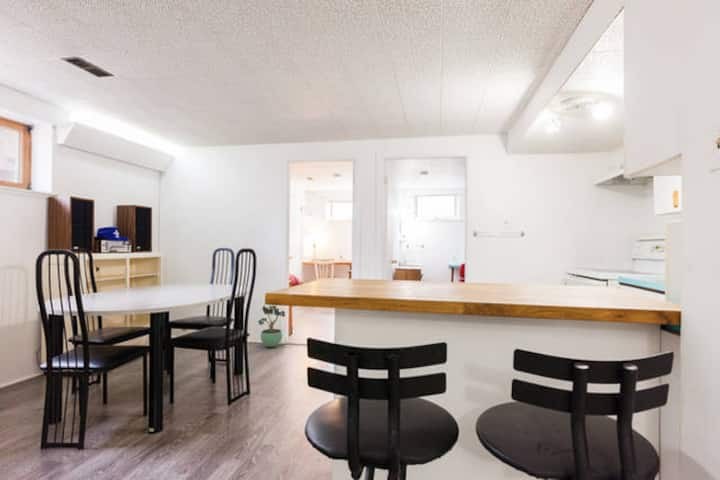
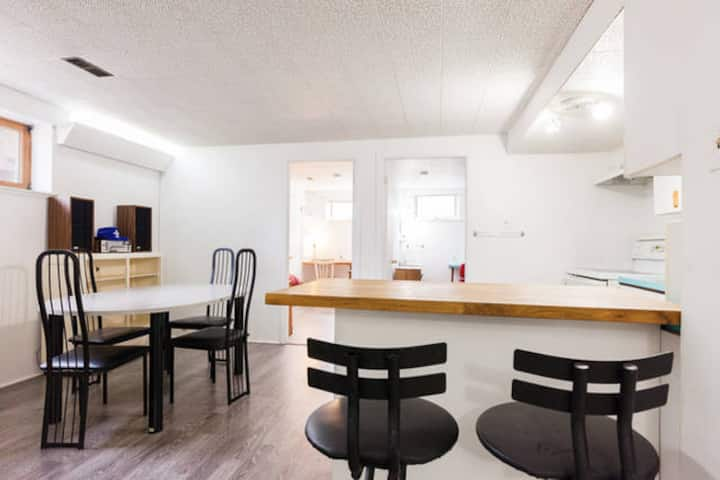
- potted plant (272, 325)
